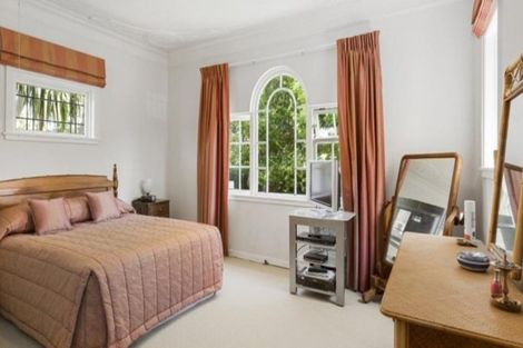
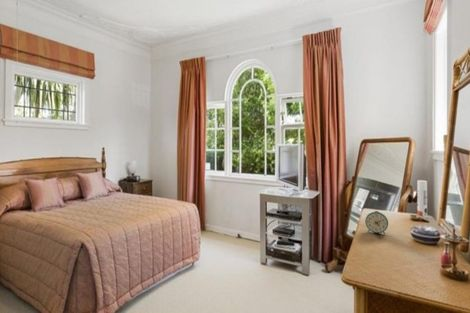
+ alarm clock (376, 221)
